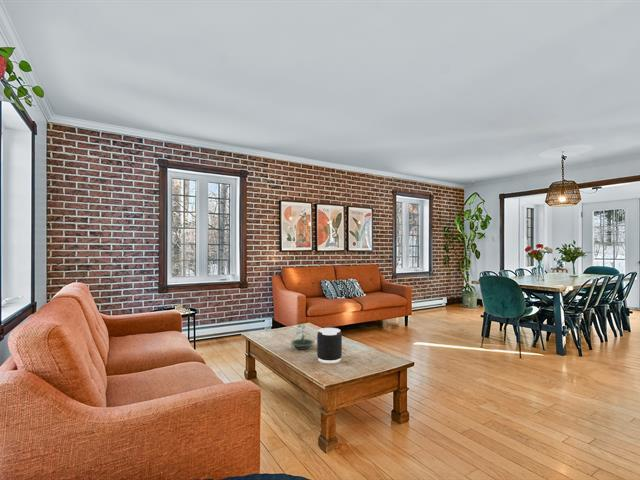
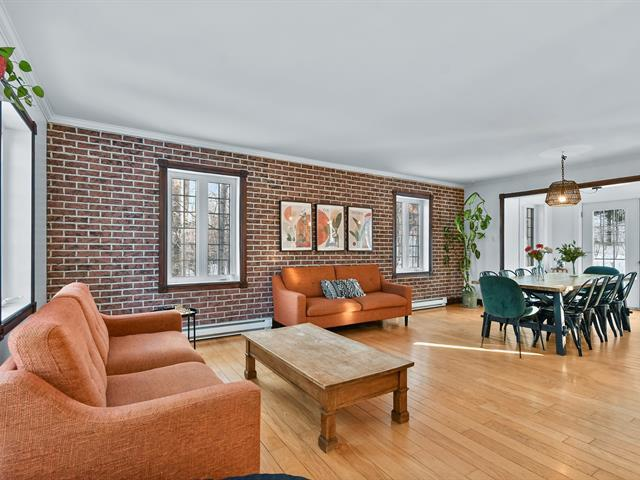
- terrarium (302, 329)
- speaker (329, 344)
